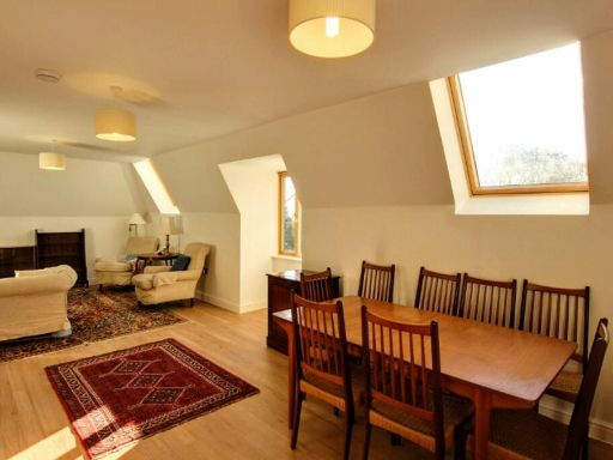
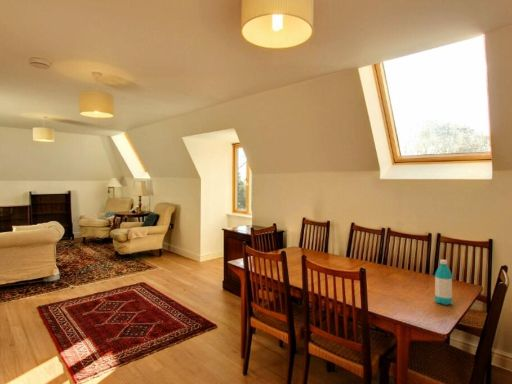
+ water bottle (443, 281)
